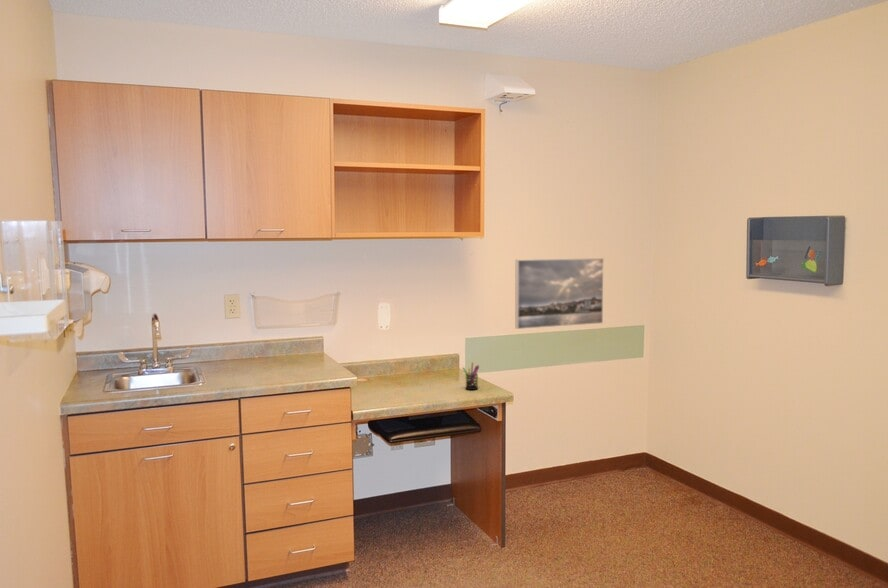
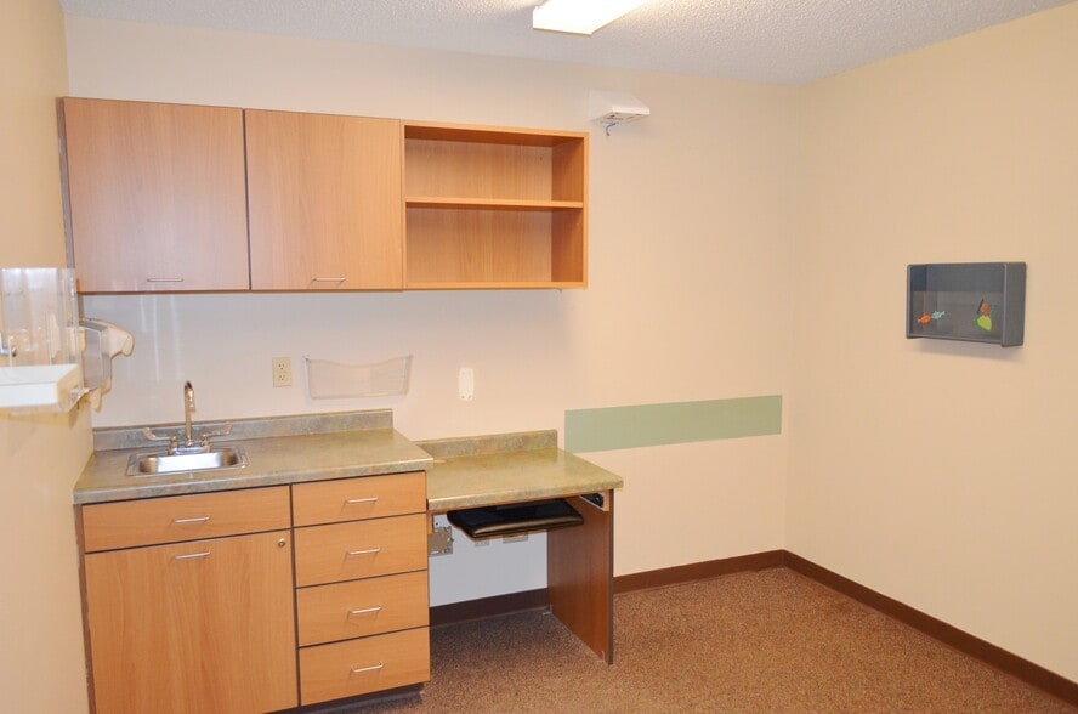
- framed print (560, 292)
- pen holder (470, 376)
